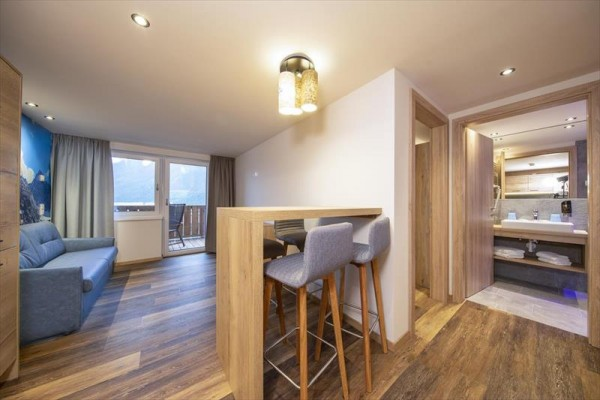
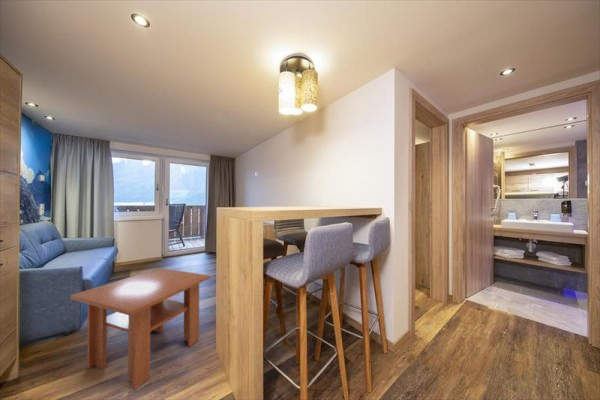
+ coffee table (148, 318)
